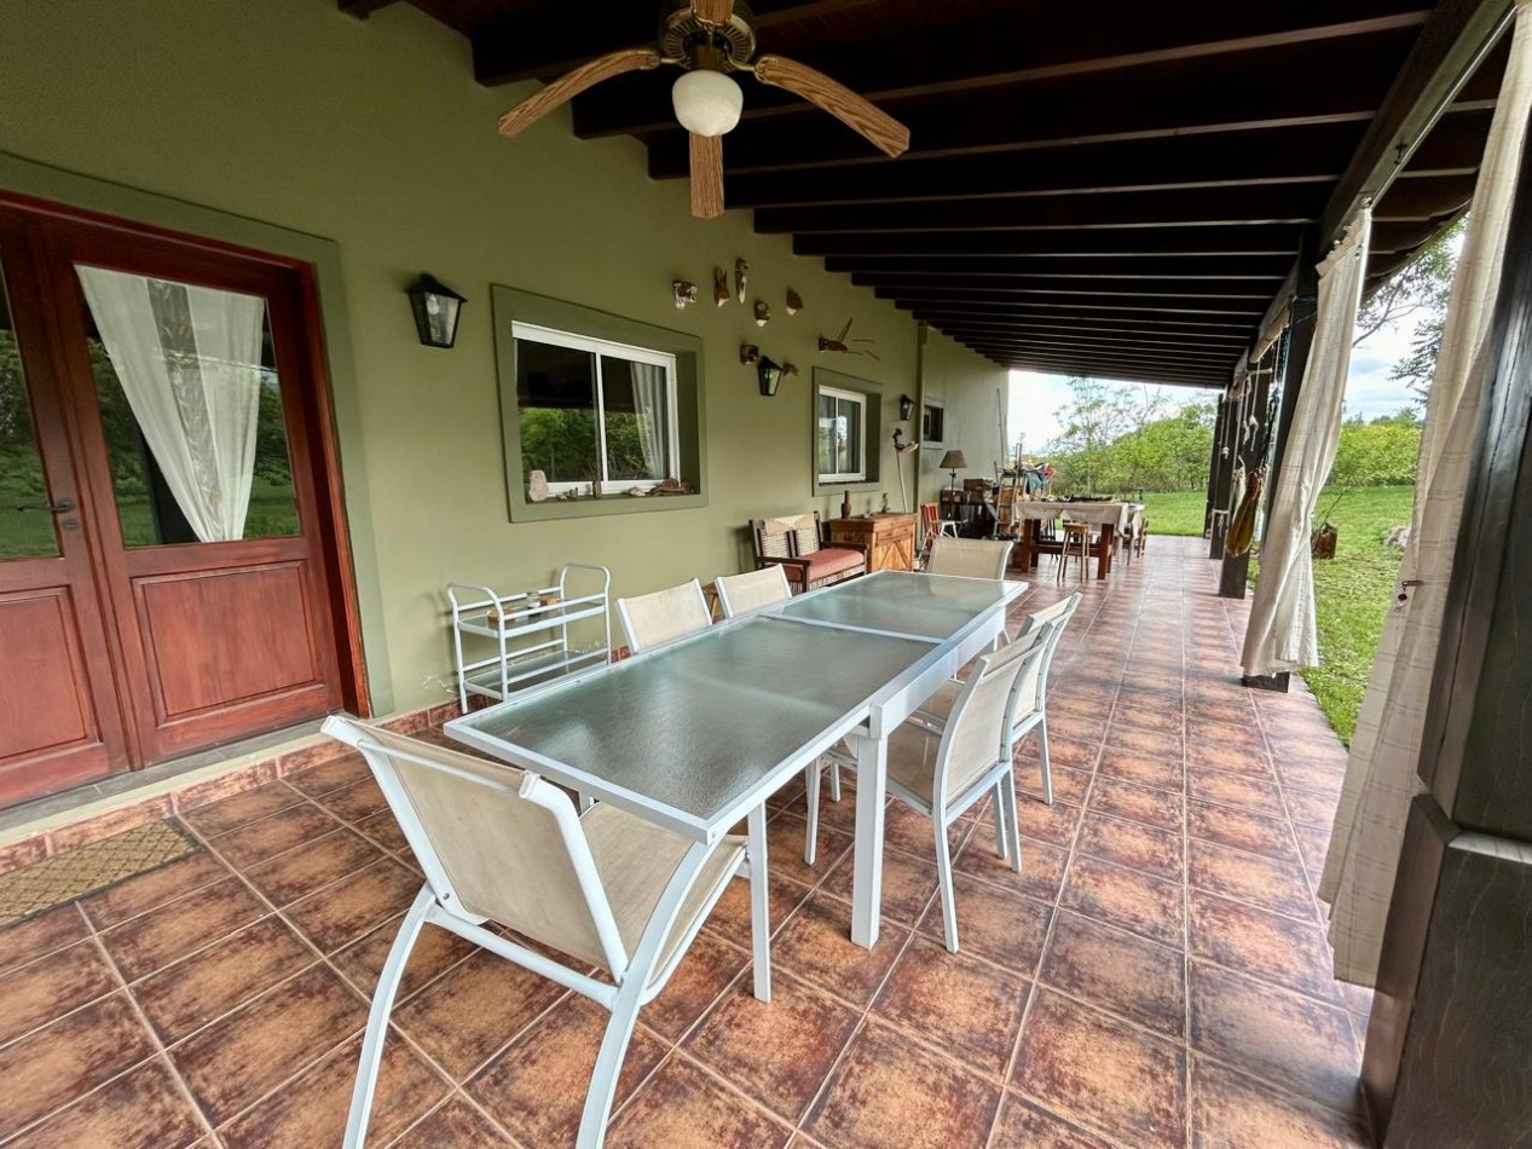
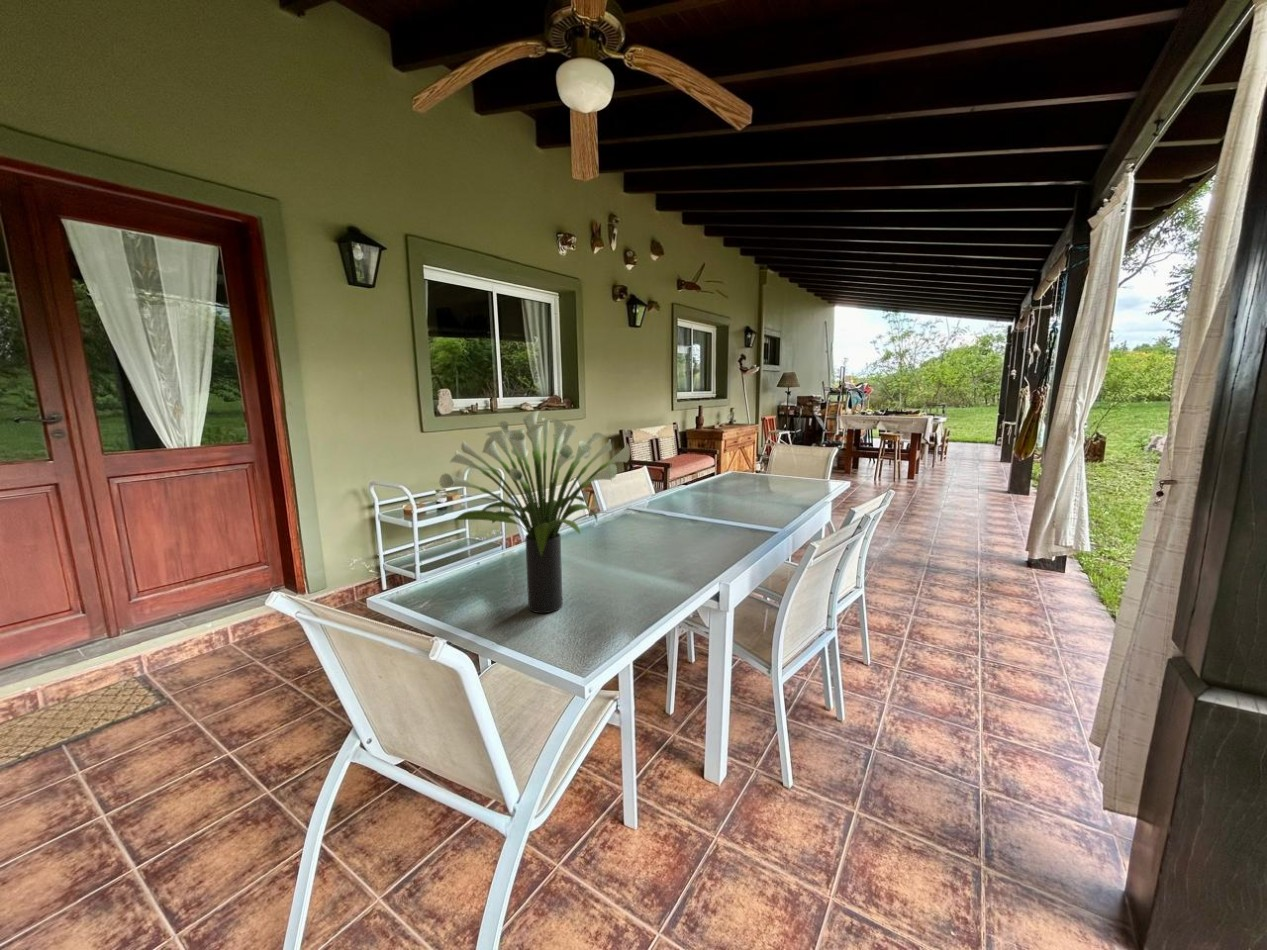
+ potted plant (537, 512)
